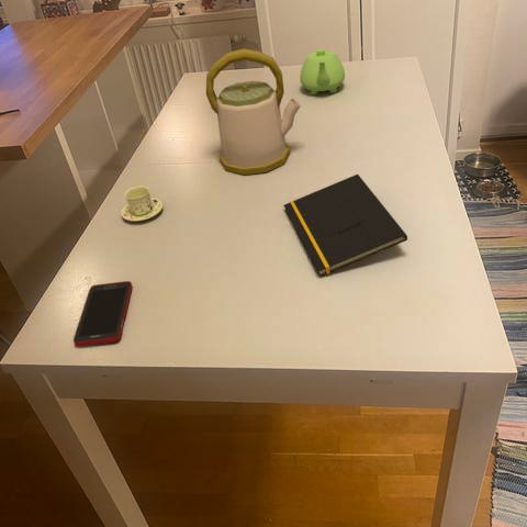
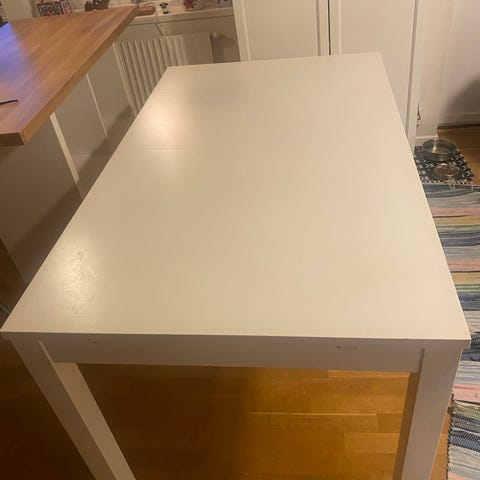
- chinaware (139, 202)
- cell phone (104, 312)
- notepad (340, 221)
- kettle (255, 106)
- teapot (322, 70)
